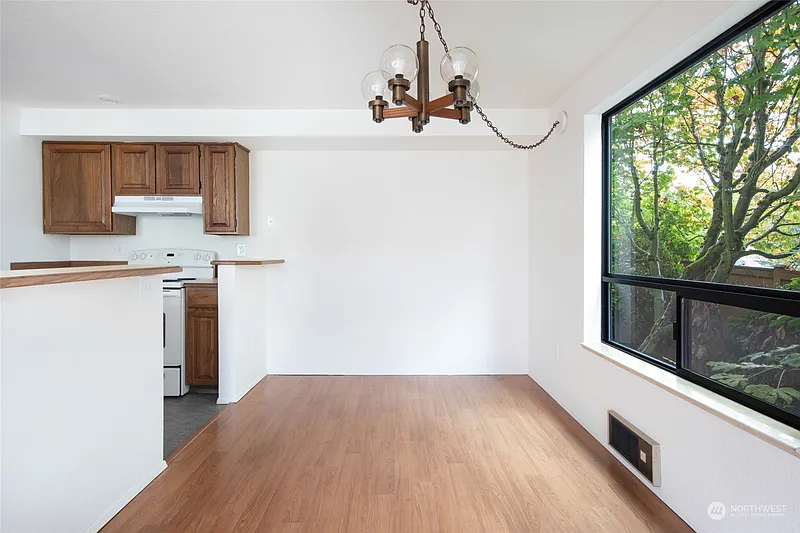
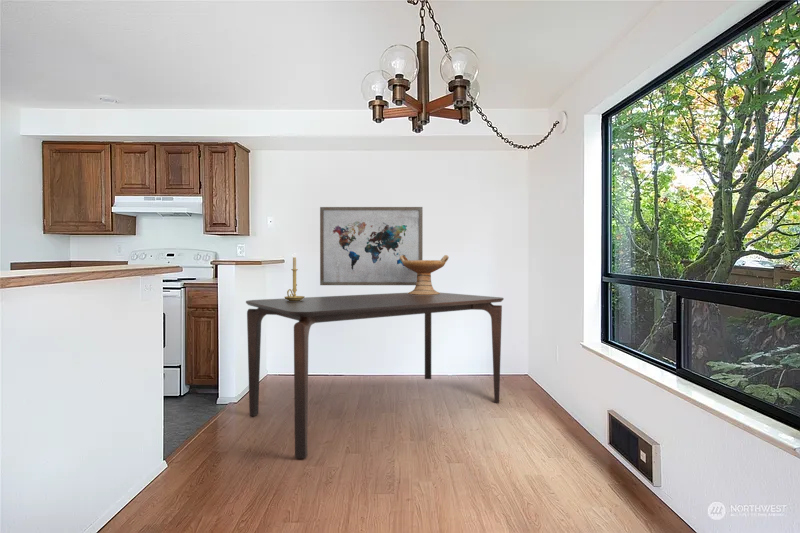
+ dining table (377, 317)
+ candle holder (294, 276)
+ wall art (371, 246)
+ decorative bowl (423, 274)
